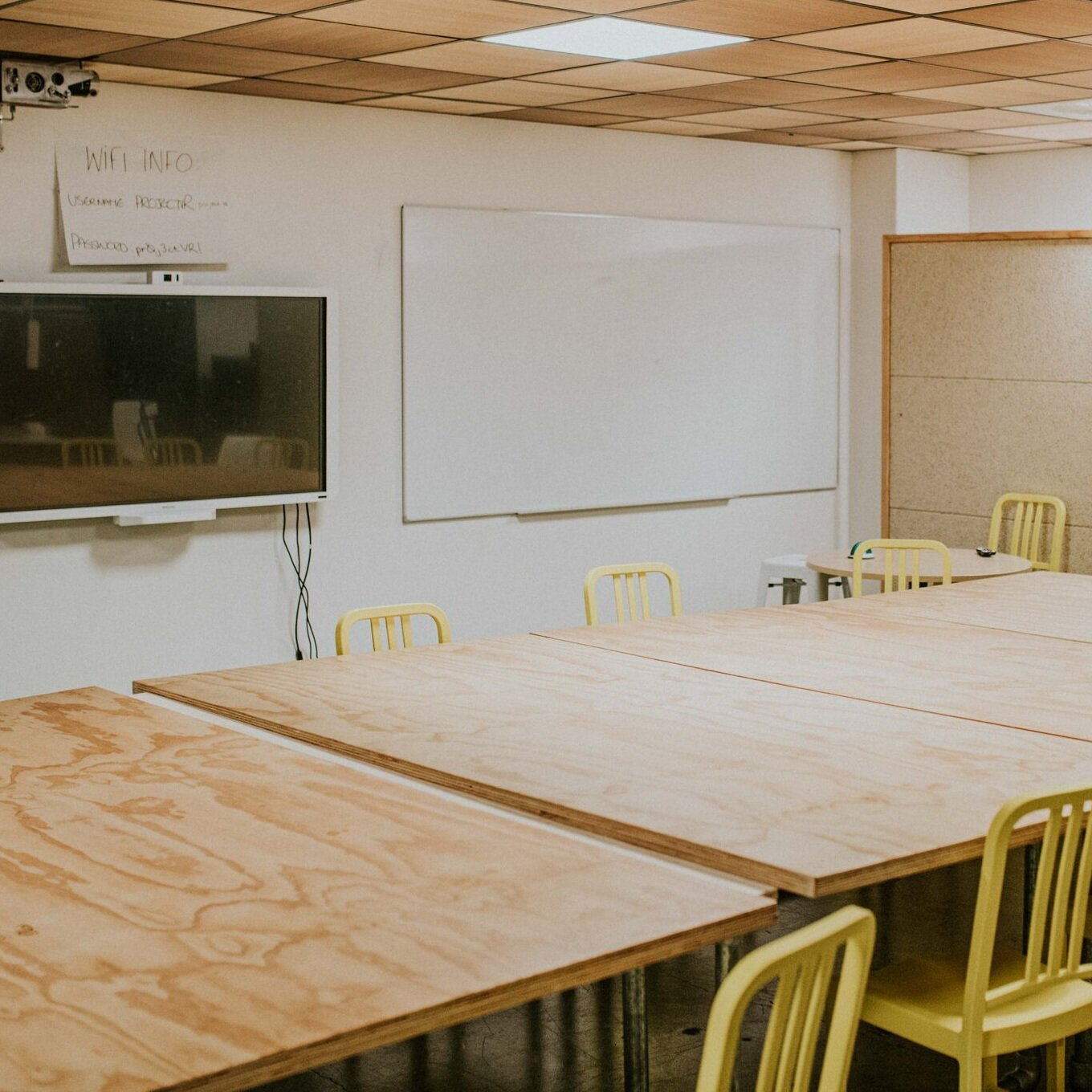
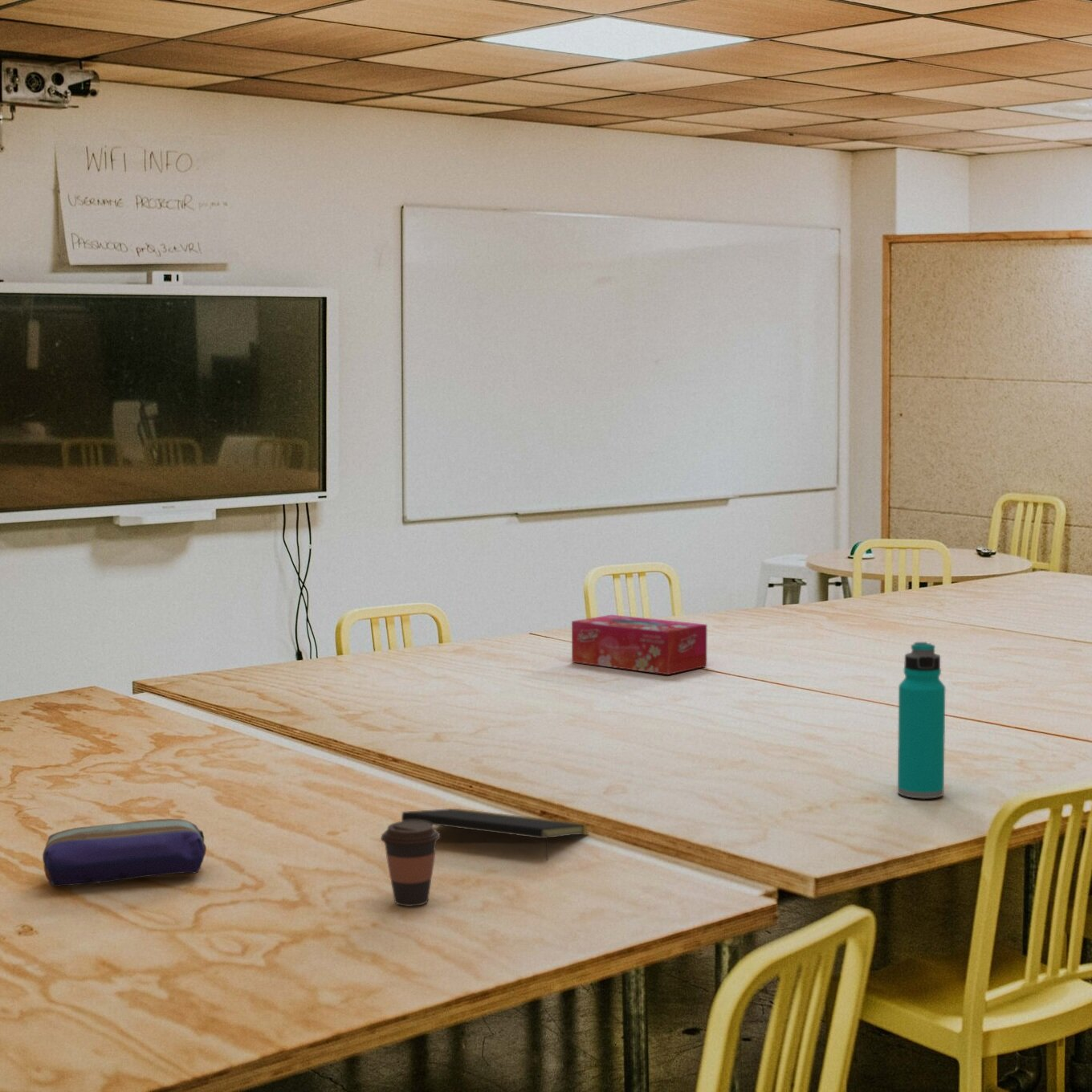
+ tissue box (638, 643)
+ notepad (496, 822)
+ water bottle (921, 718)
+ pencil case (126, 852)
+ coffee cup (410, 863)
